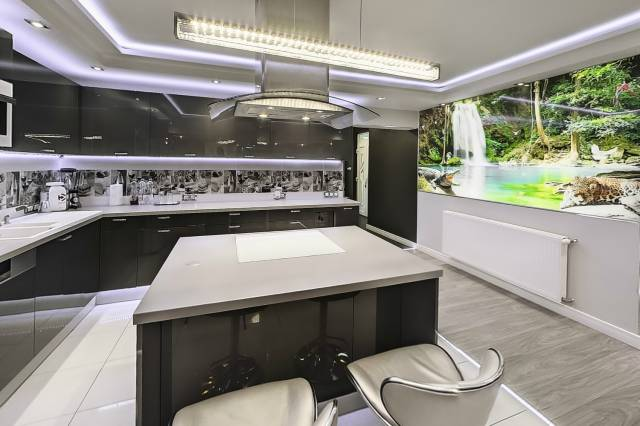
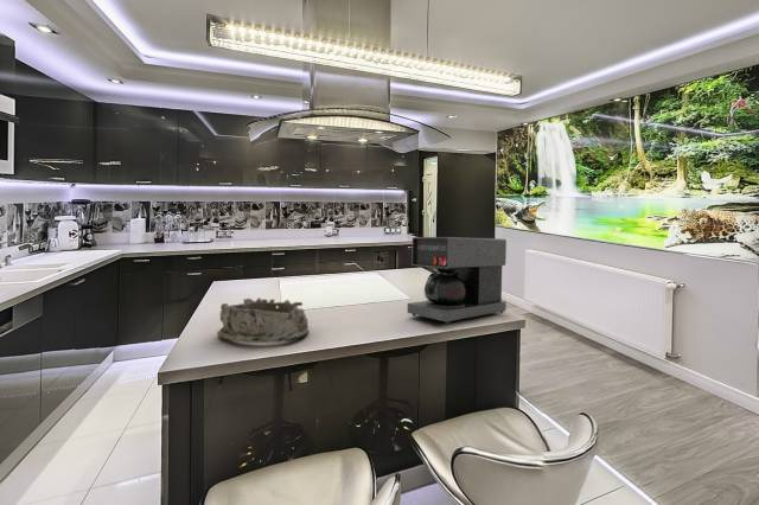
+ coffee maker (459, 276)
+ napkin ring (263, 317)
